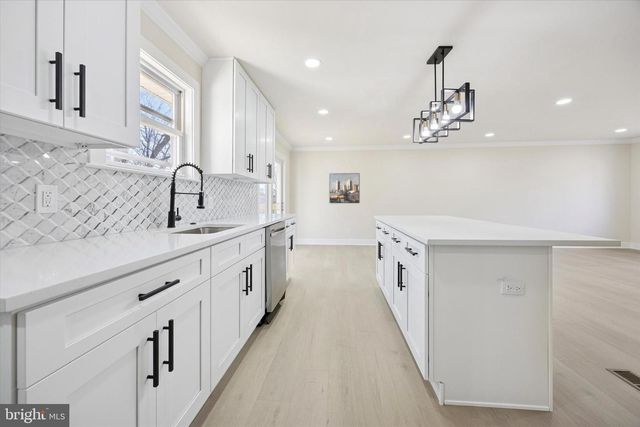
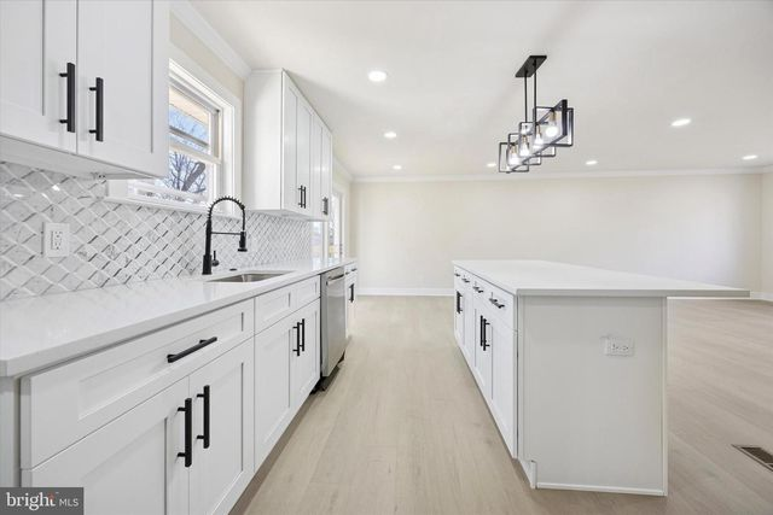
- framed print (344, 188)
